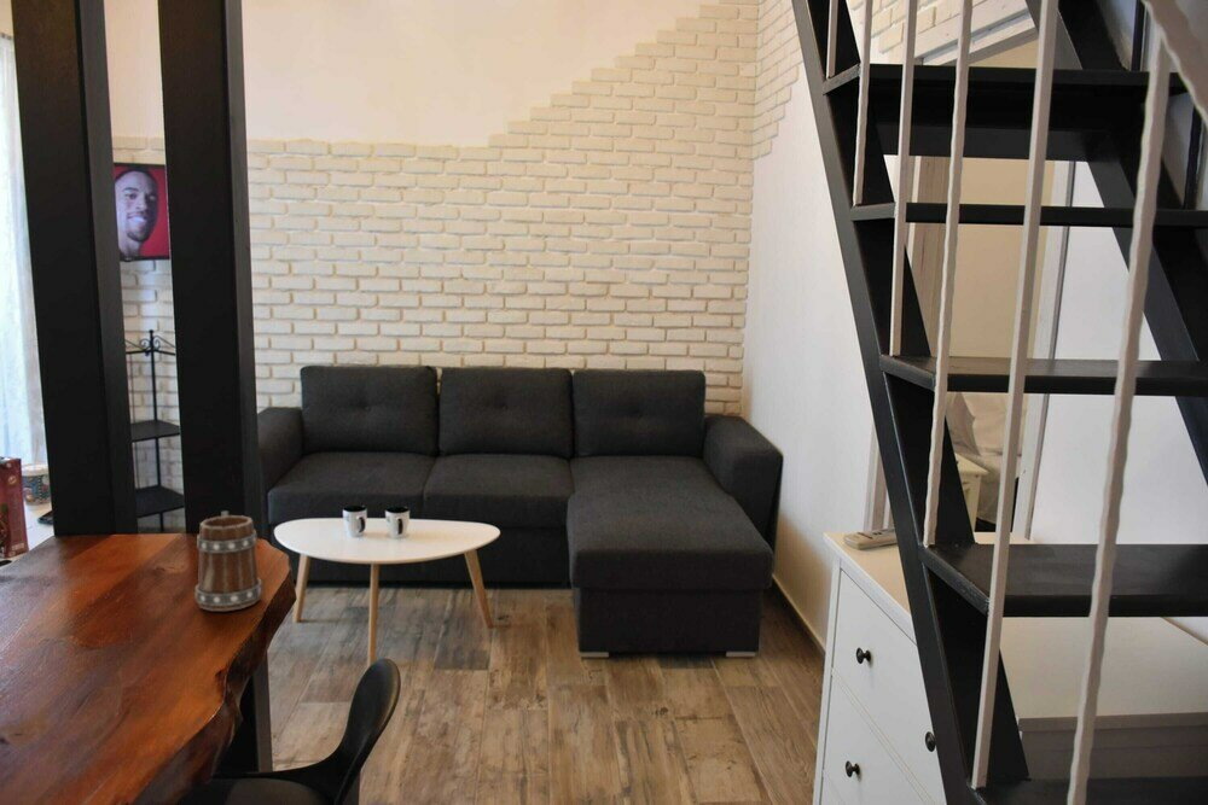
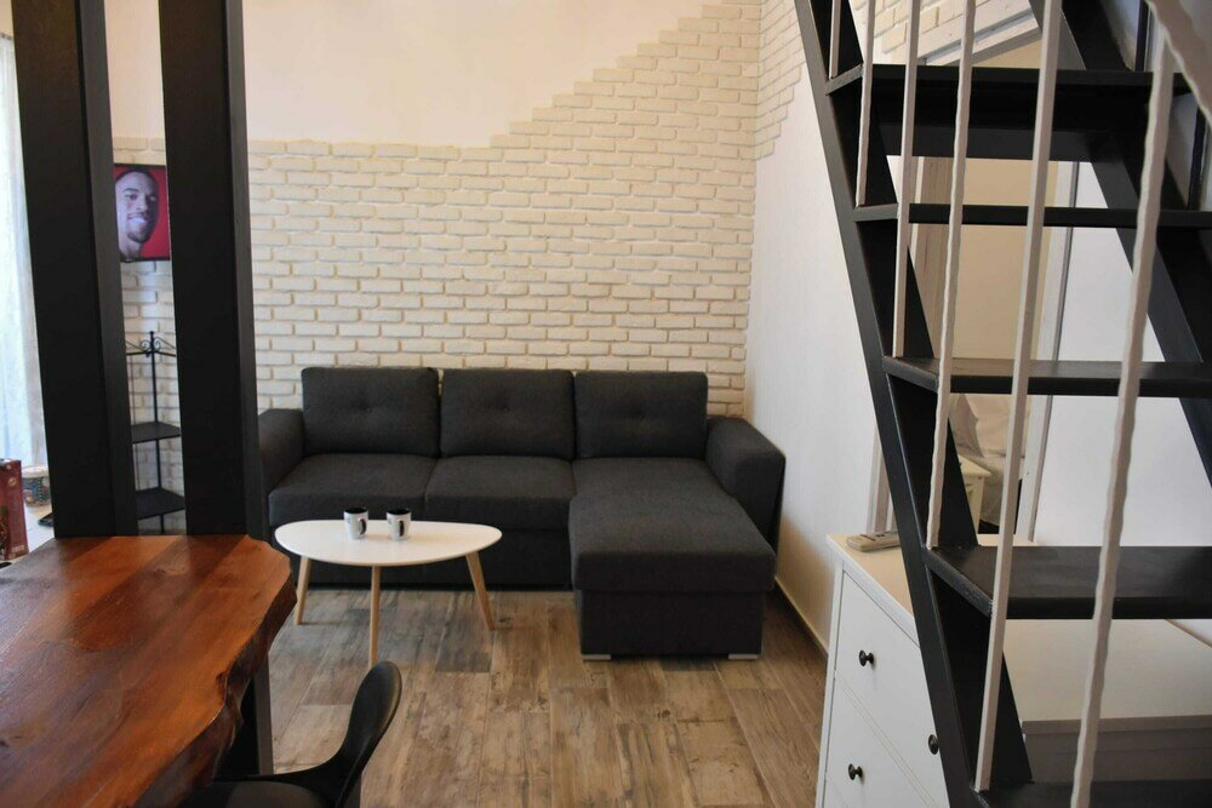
- mug (227, 558)
